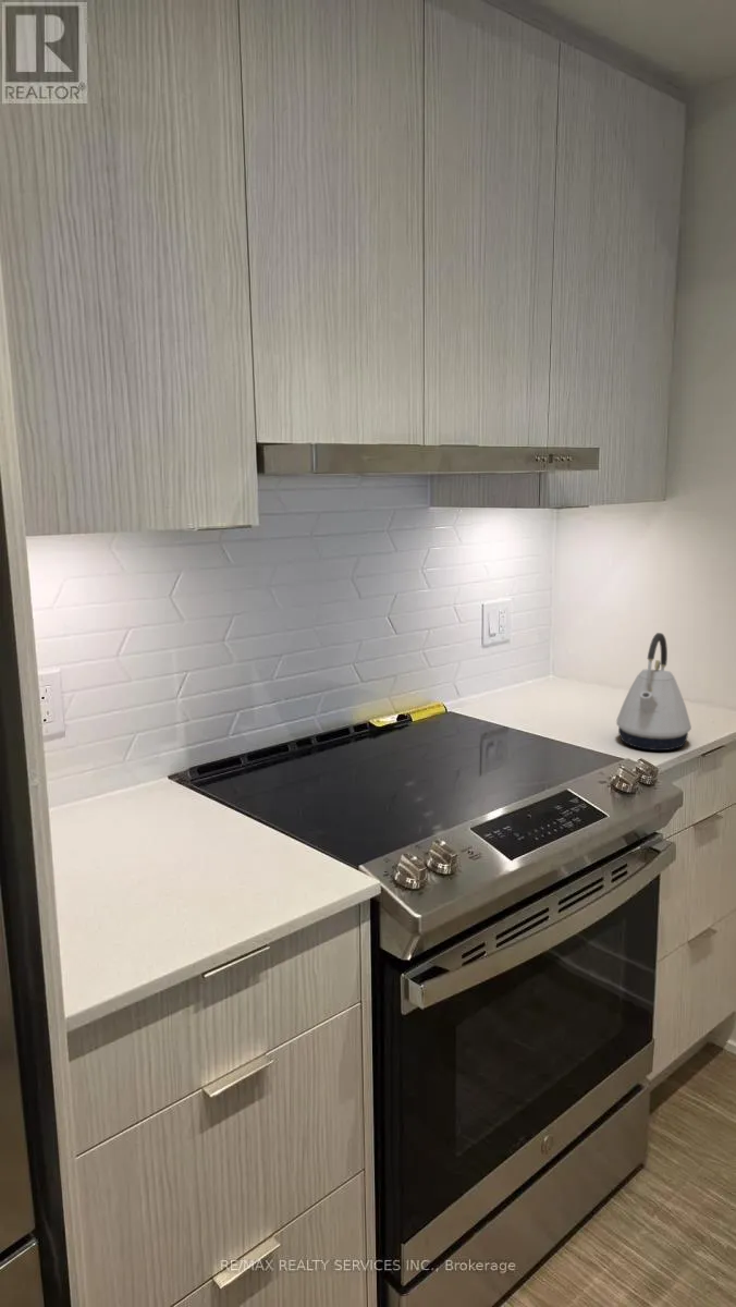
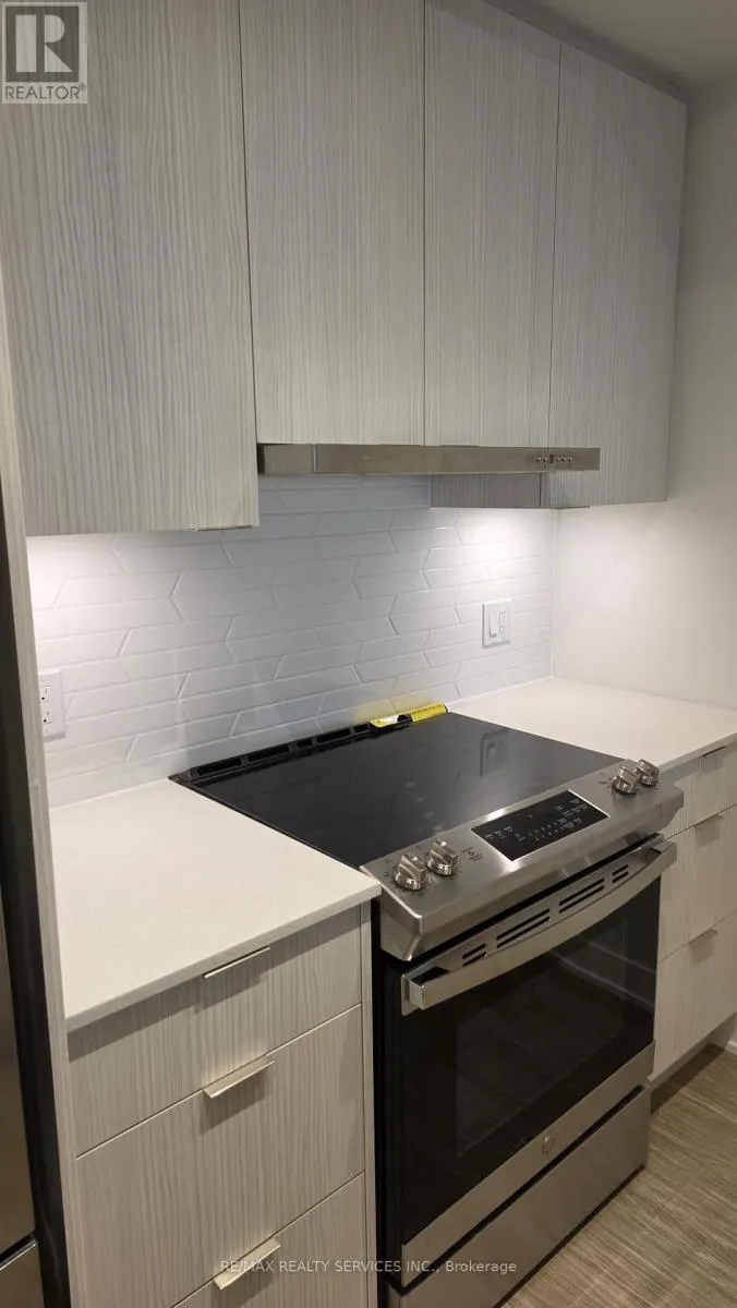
- kettle (654, 689)
